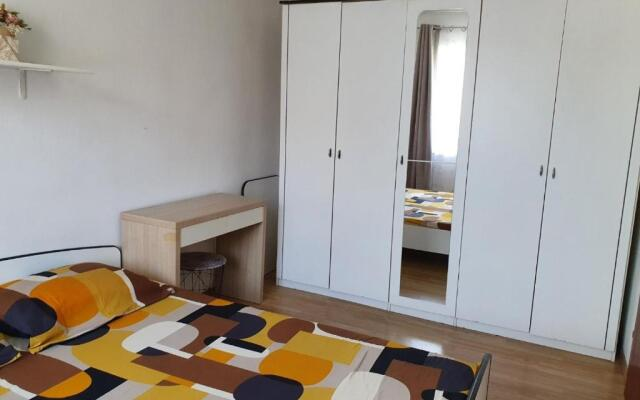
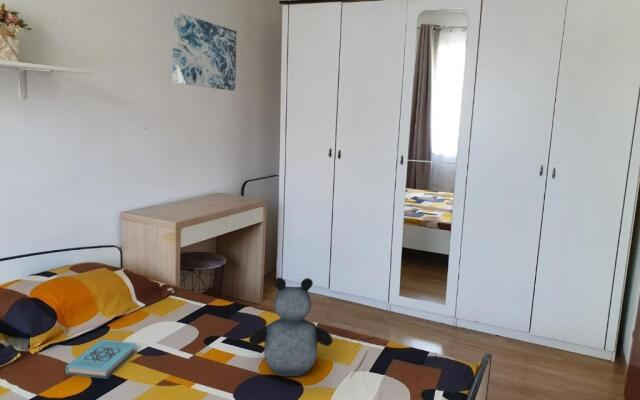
+ book (103, 357)
+ teddy bear (291, 320)
+ wall art (206, 55)
